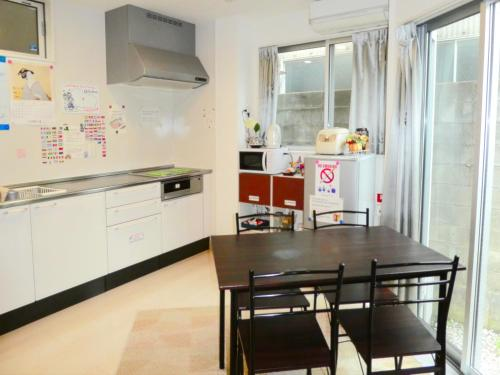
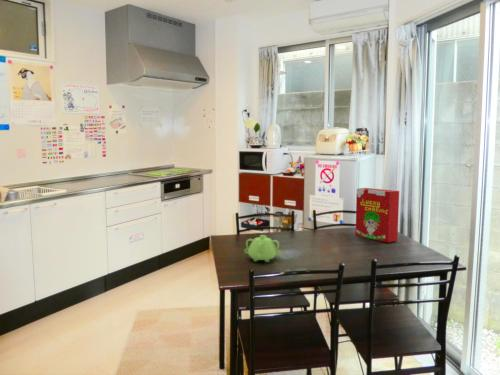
+ cereal box (376, 214)
+ teapot (262, 247)
